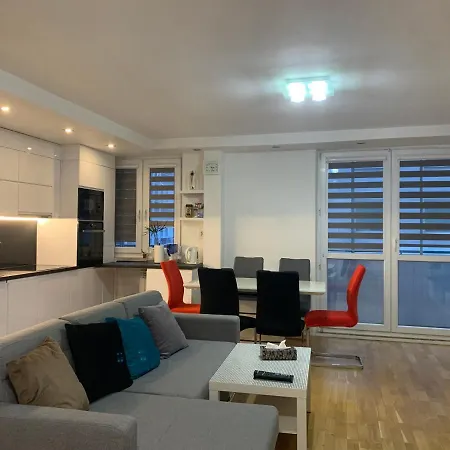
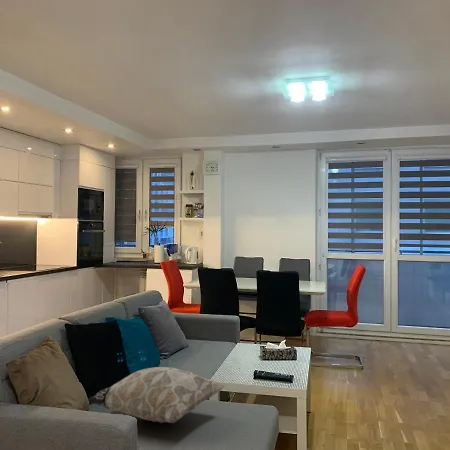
+ decorative pillow (158, 392)
